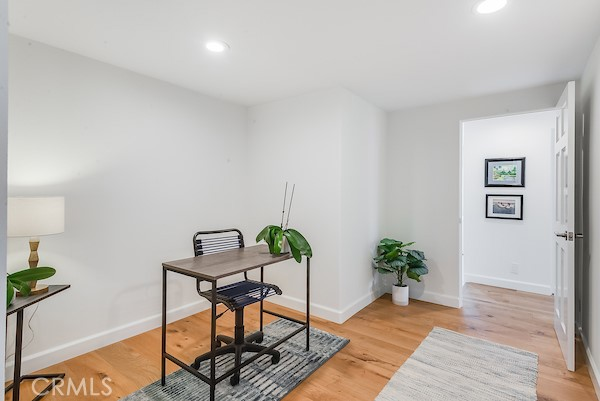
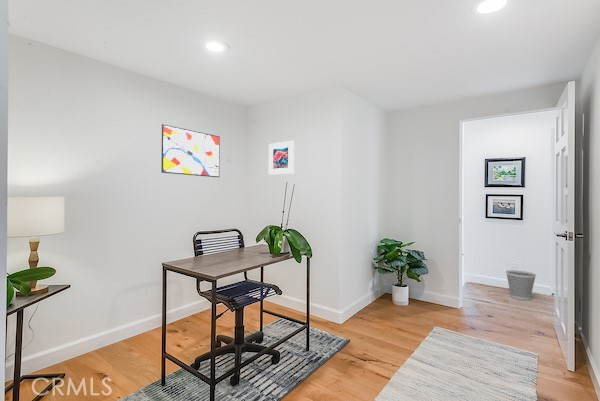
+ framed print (281, 158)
+ wastebasket (520, 285)
+ wall art (192, 153)
